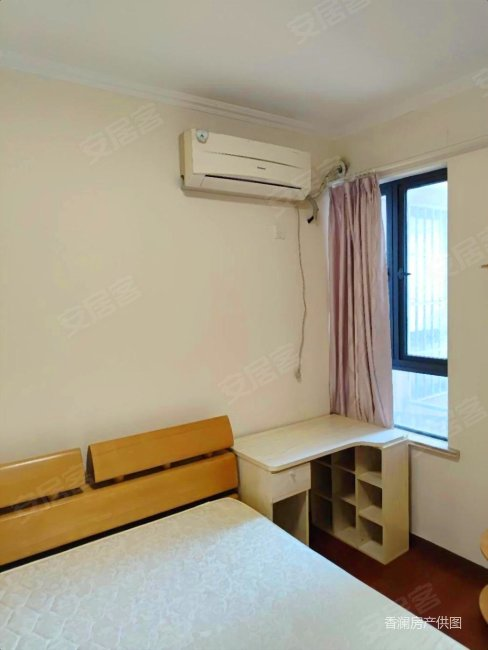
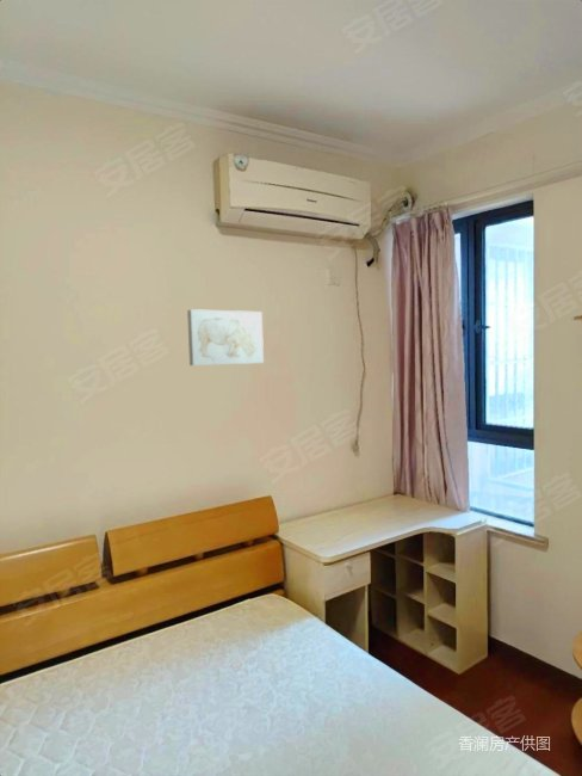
+ wall art (227, 337)
